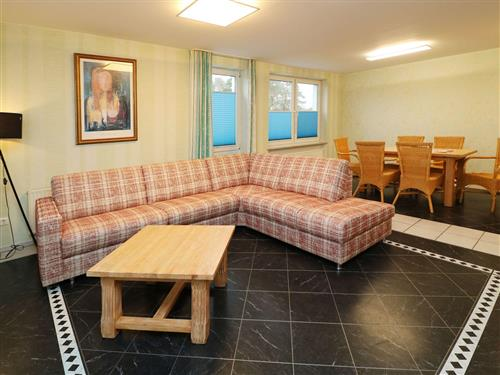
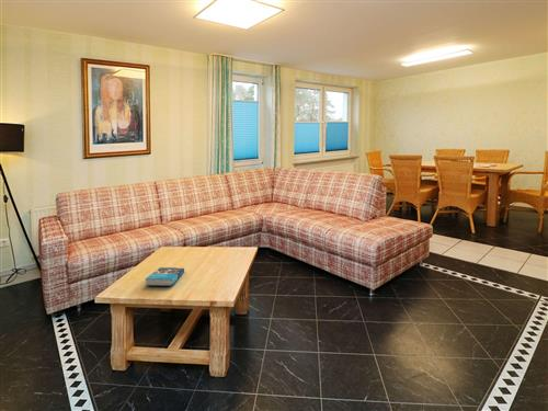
+ book (165, 275)
